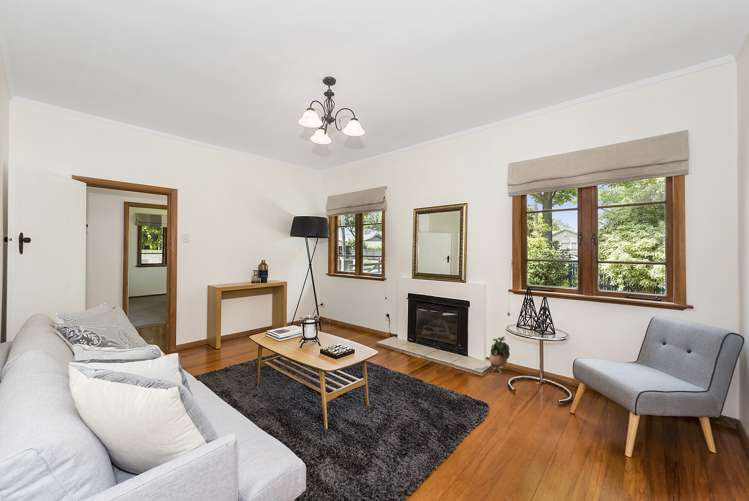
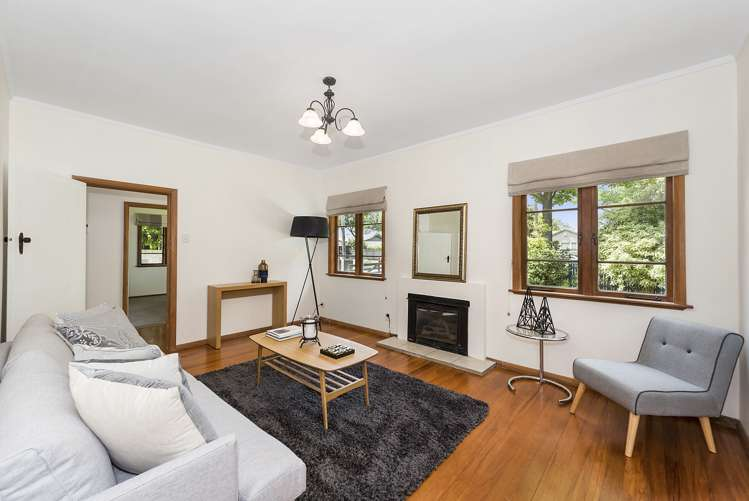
- potted plant (499, 353)
